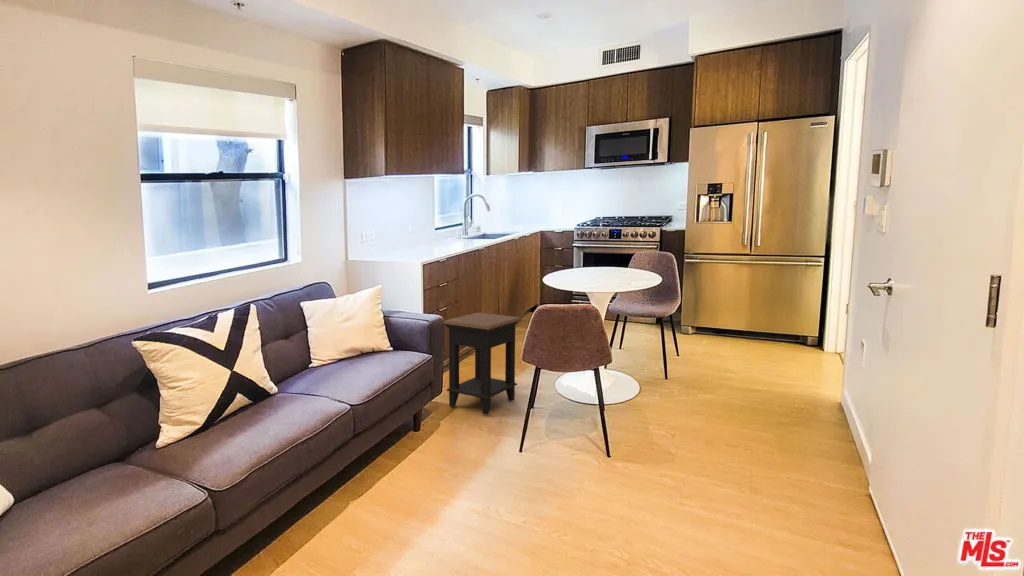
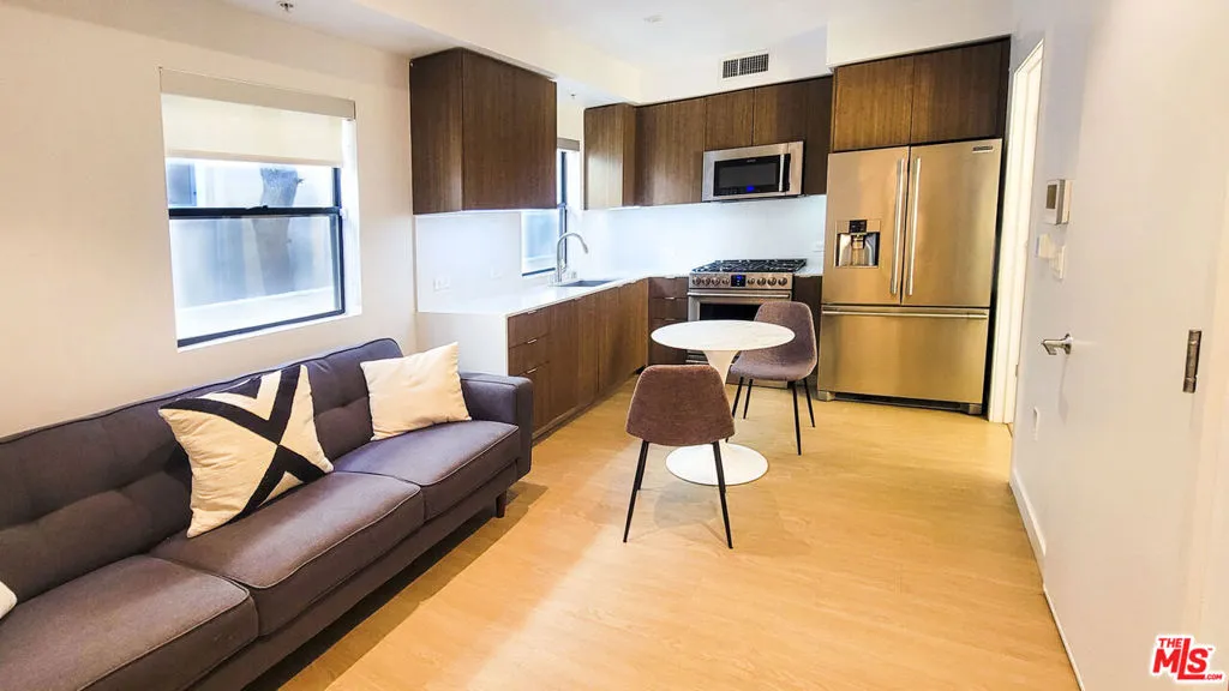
- side table (482, 361)
